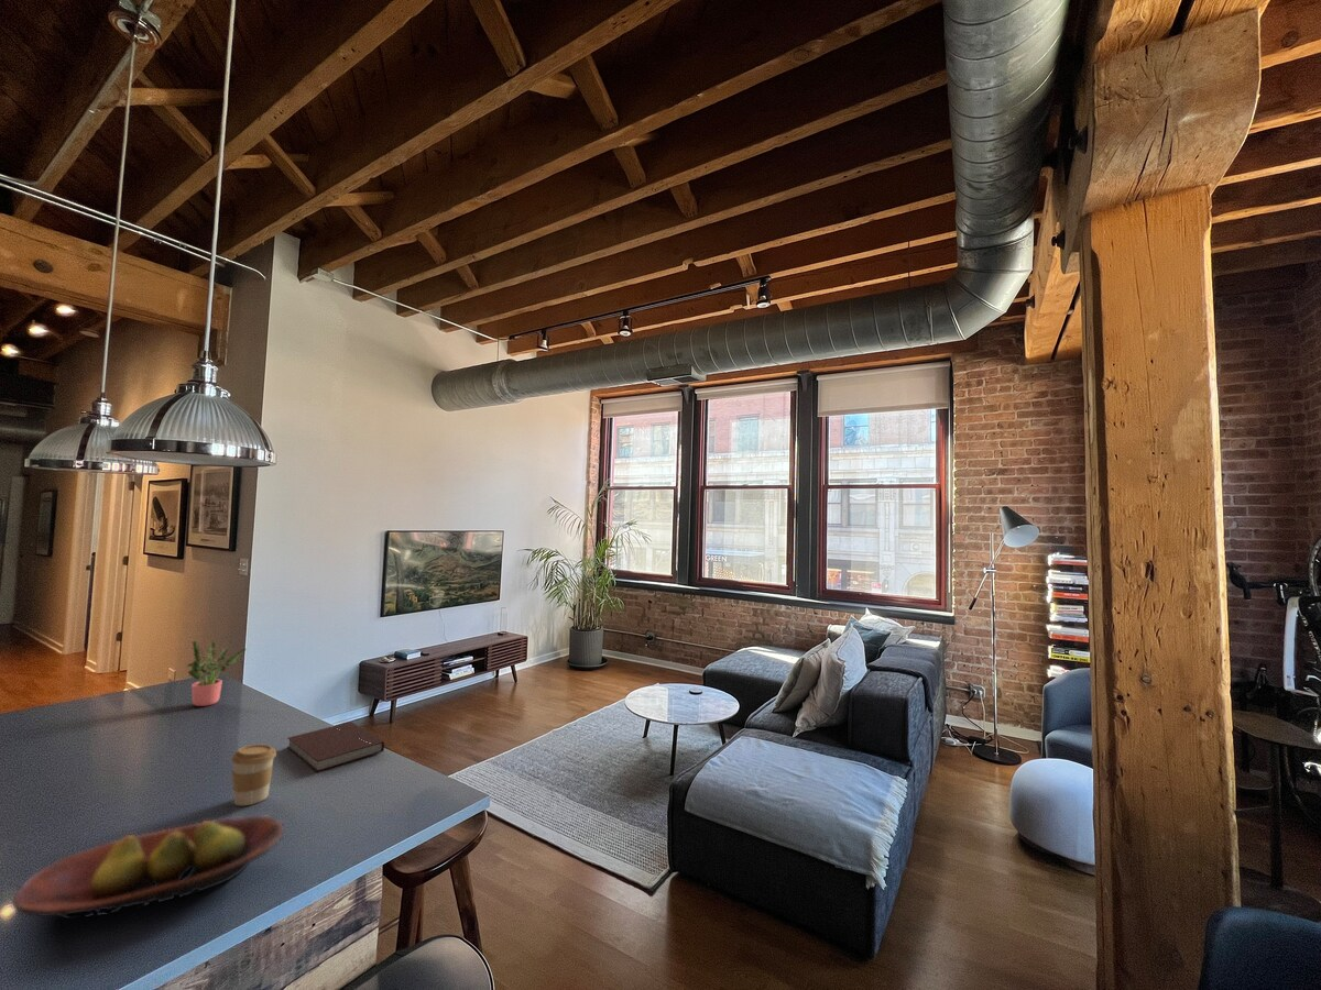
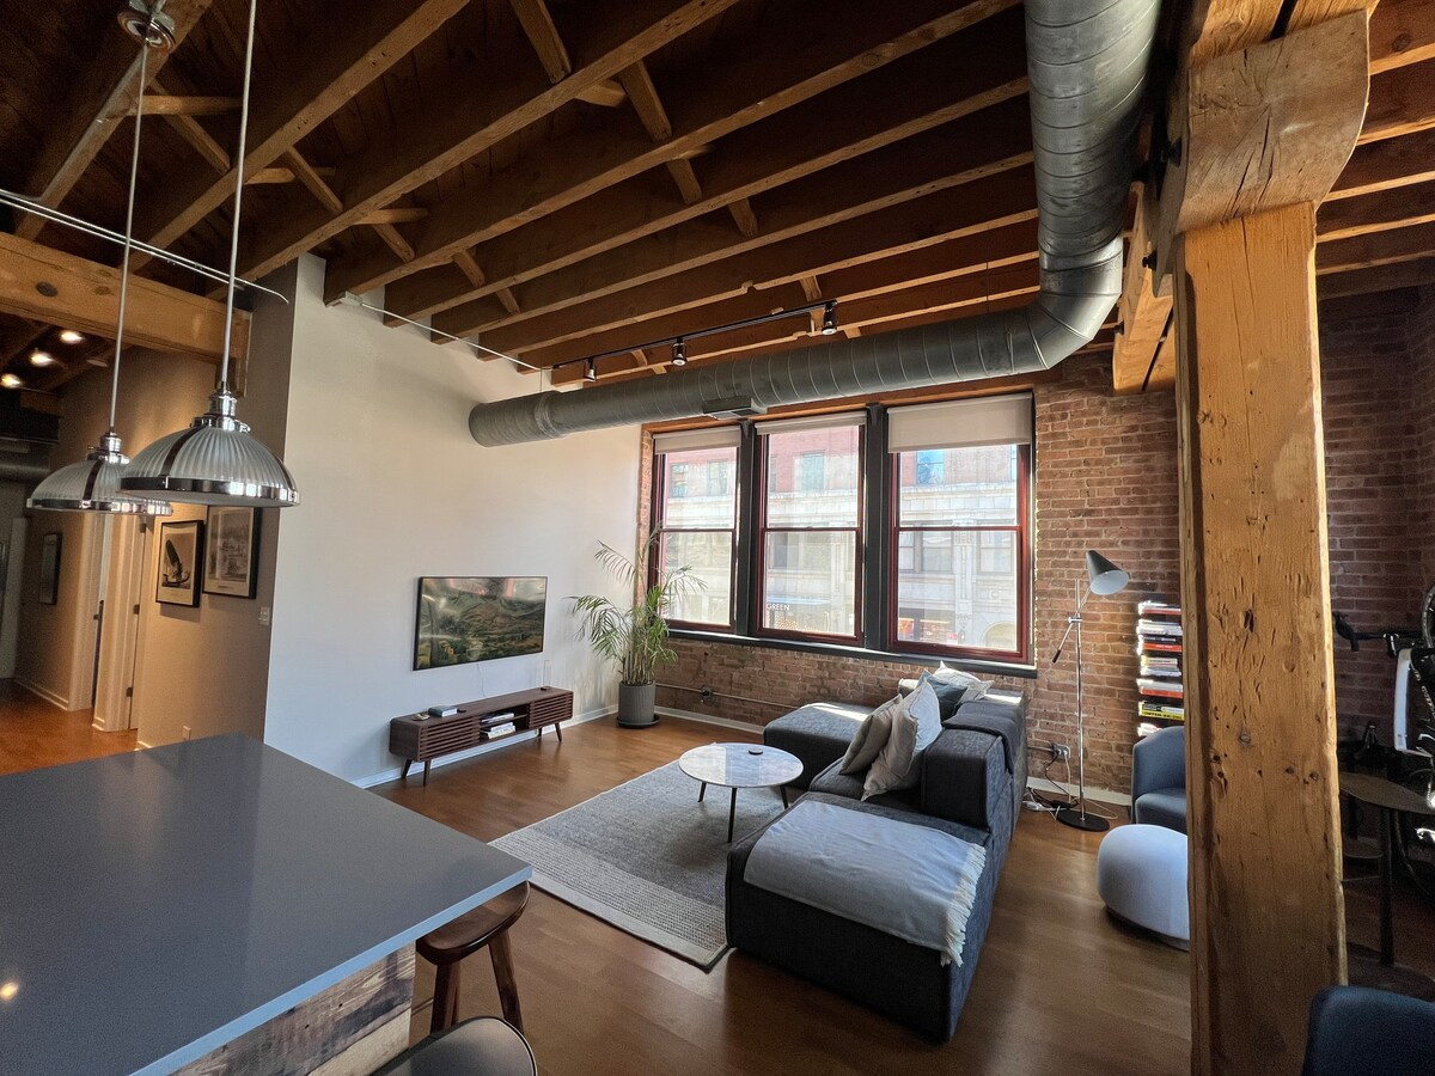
- coffee cup (253, 772)
- notebook (335, 744)
- potted plant (211, 668)
- fruit bowl (163, 858)
